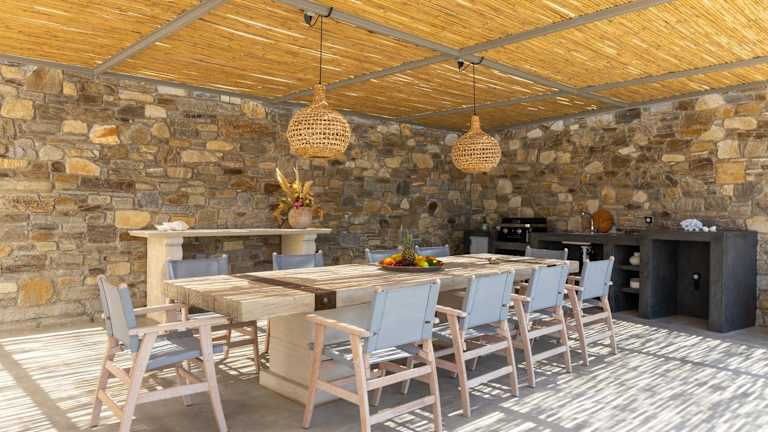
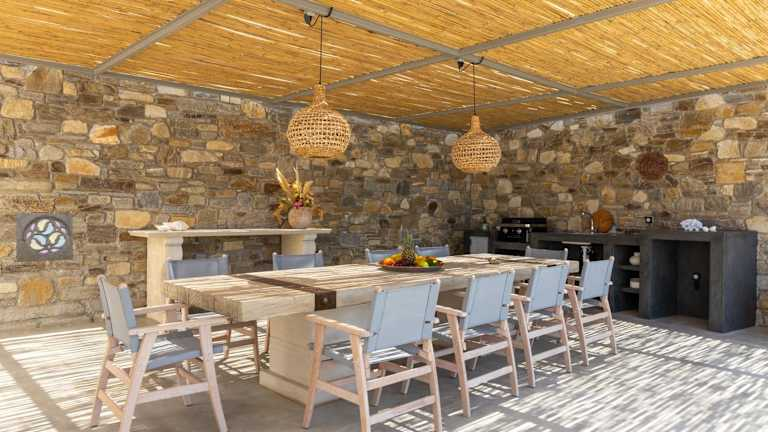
+ decorative platter (652, 166)
+ wall ornament (45, 236)
